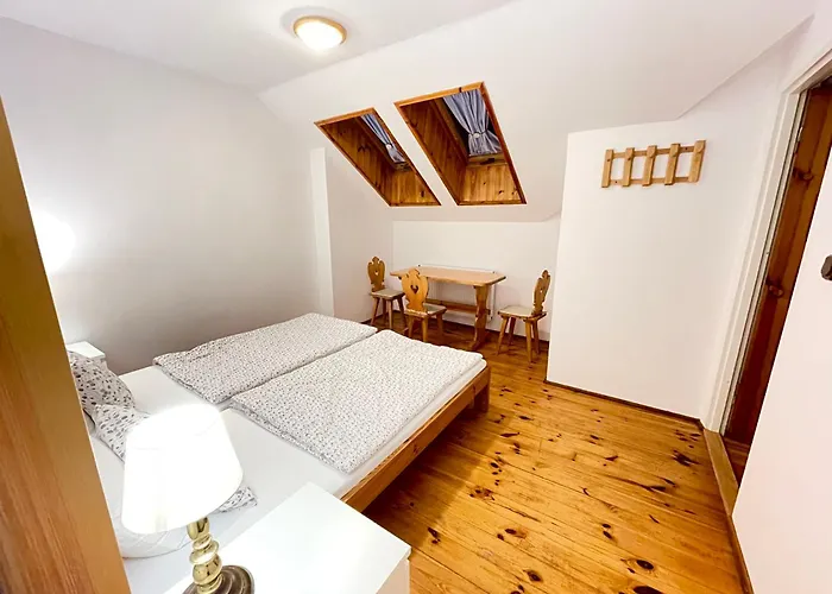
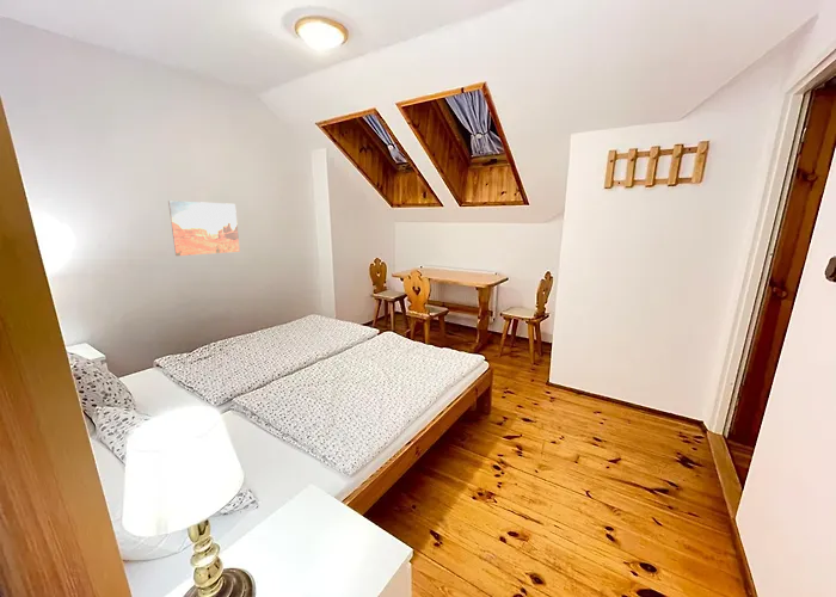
+ wall art (207, 228)
